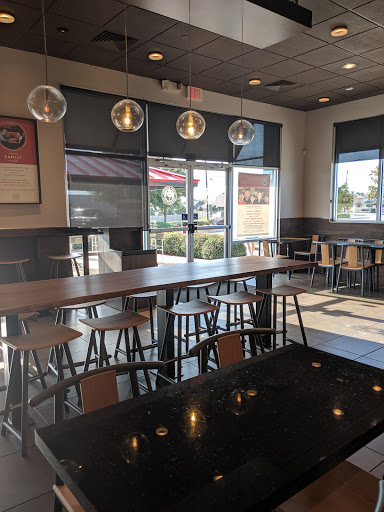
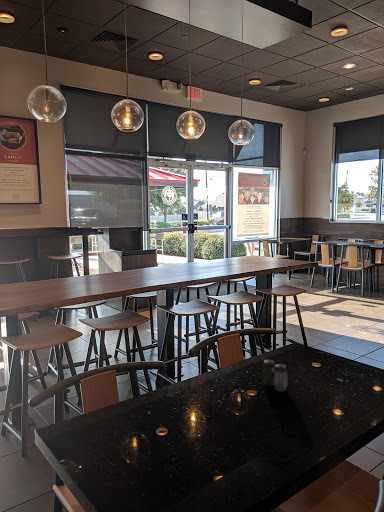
+ salt and pepper shaker (274, 374)
